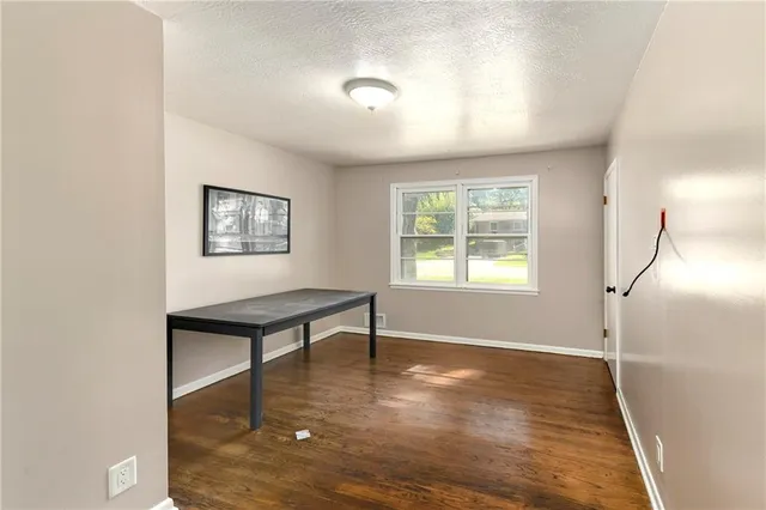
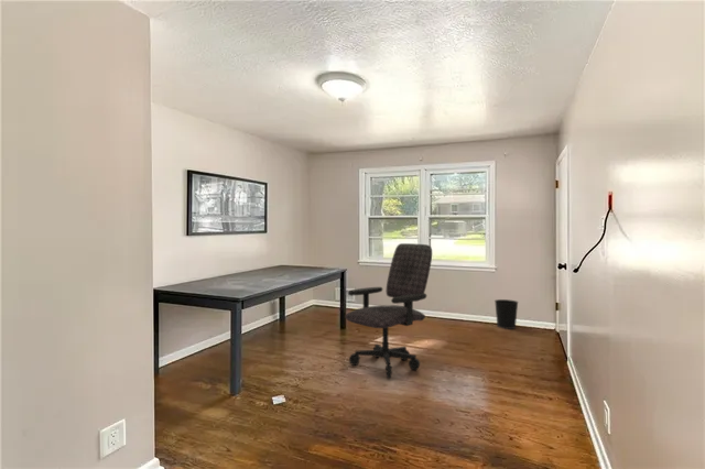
+ office chair (390, 305)
+ wastebasket (506, 314)
